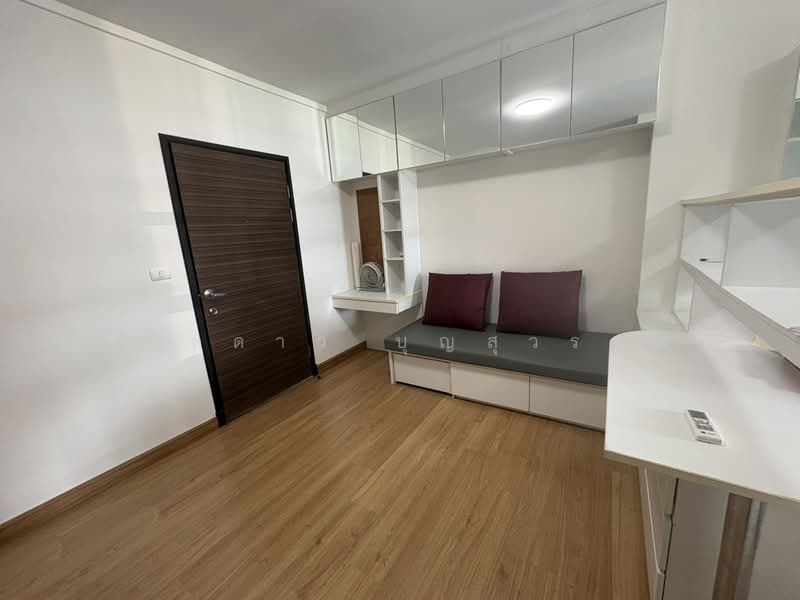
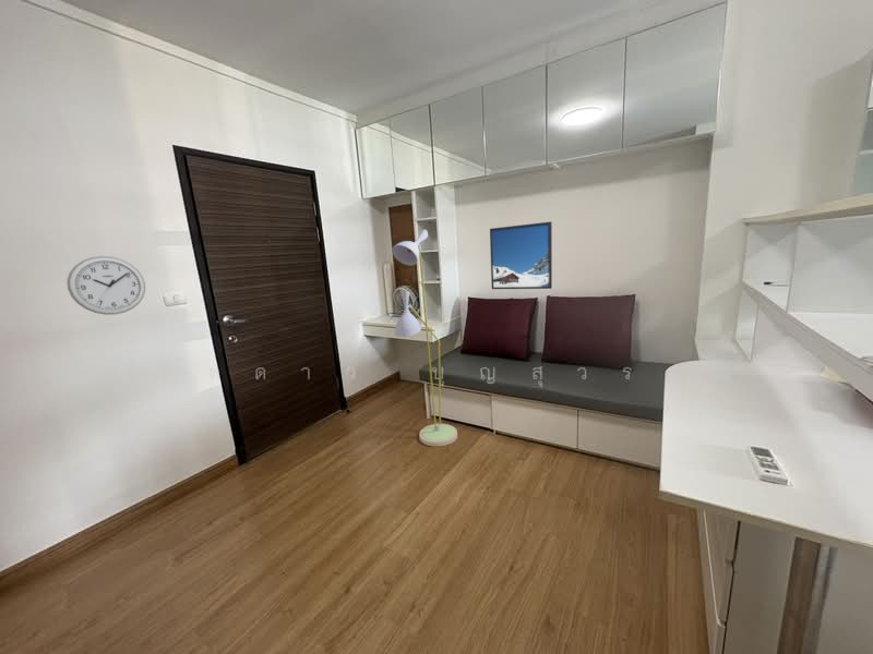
+ floor lamp (427, 341)
+ wall clock (109, 286)
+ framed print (519, 257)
